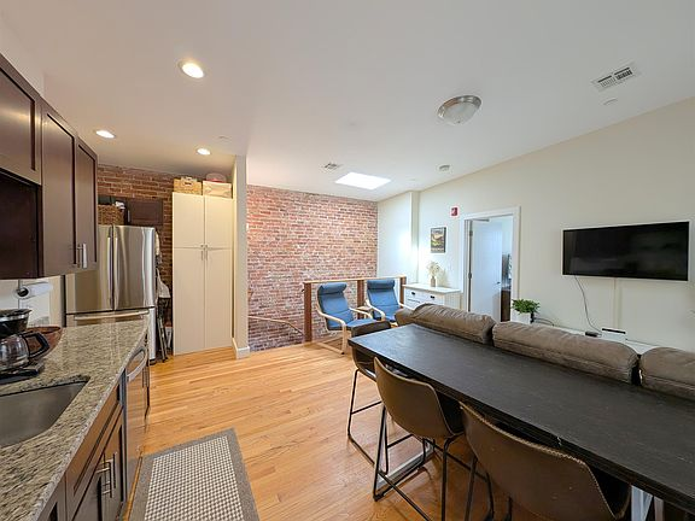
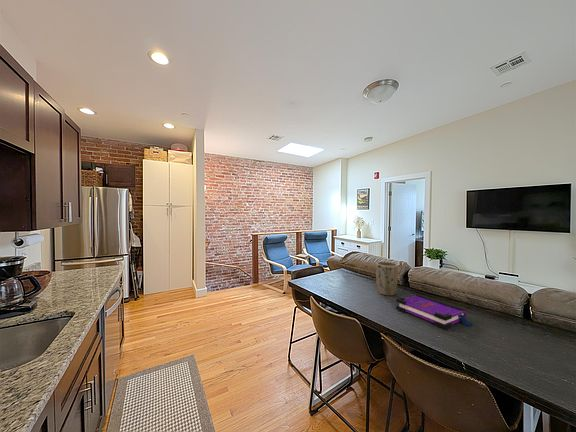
+ board game (433, 310)
+ plant pot (386, 278)
